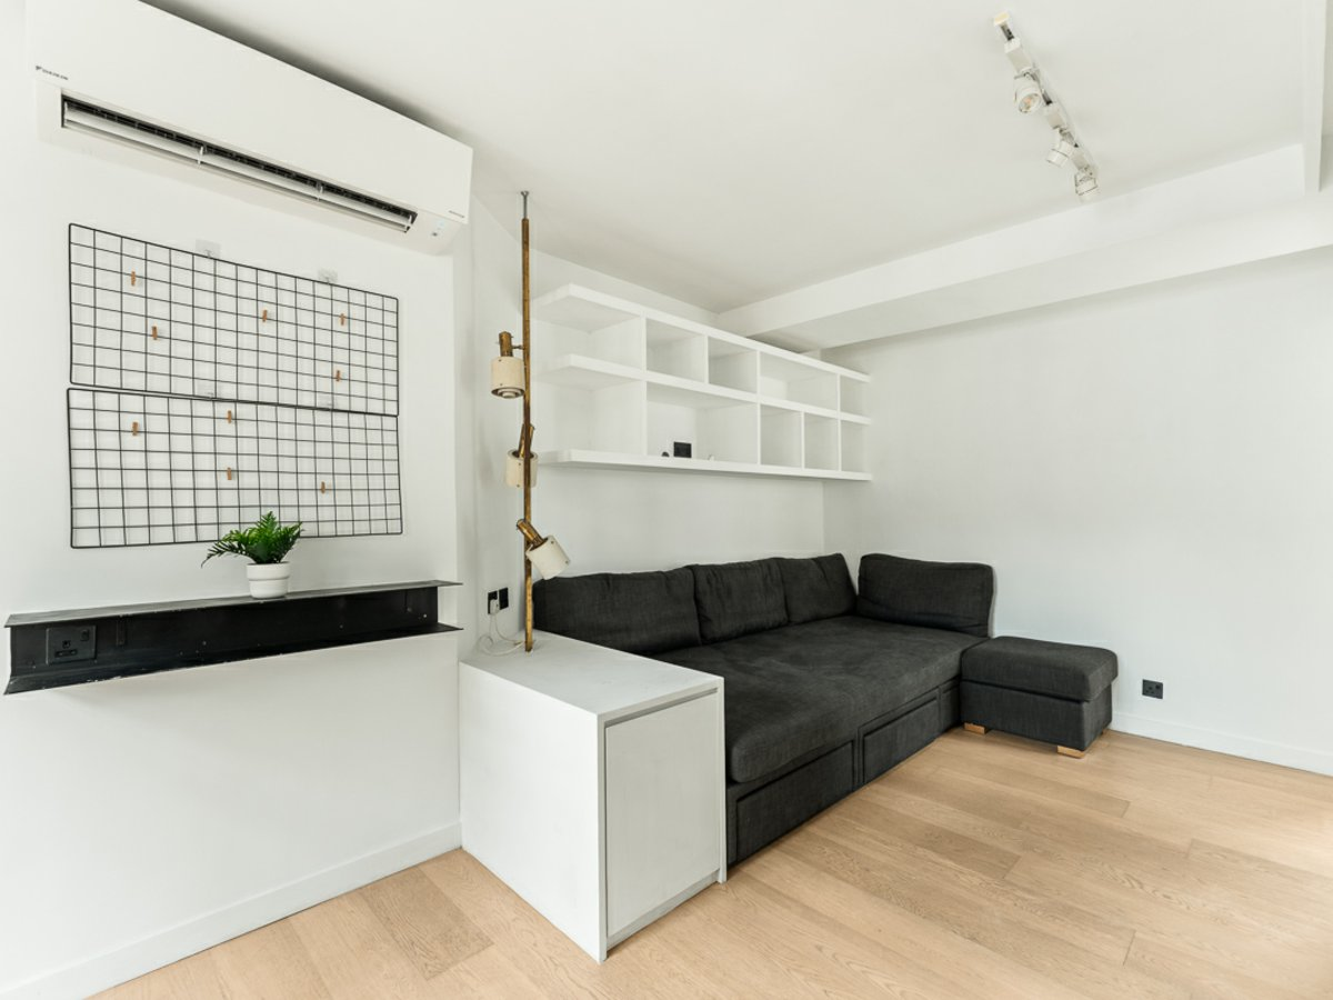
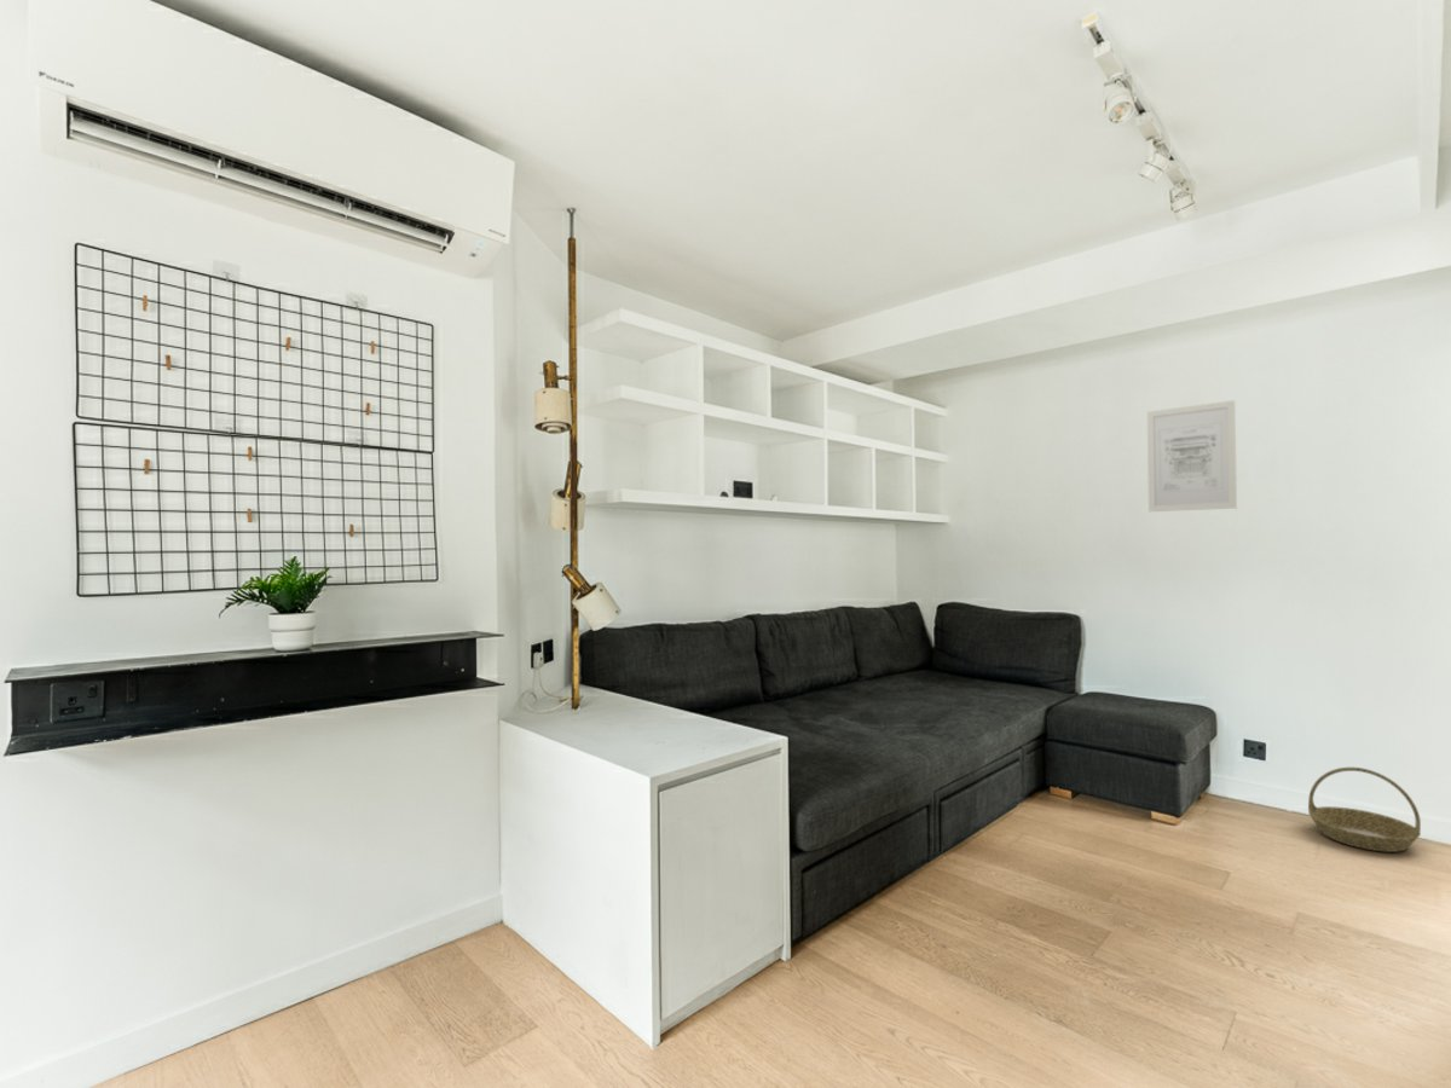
+ wall art (1190, 458)
+ basket (1362, 810)
